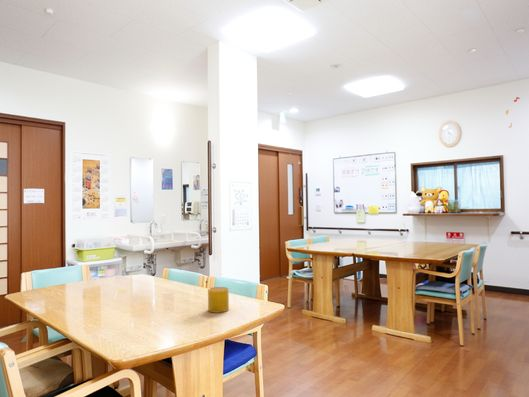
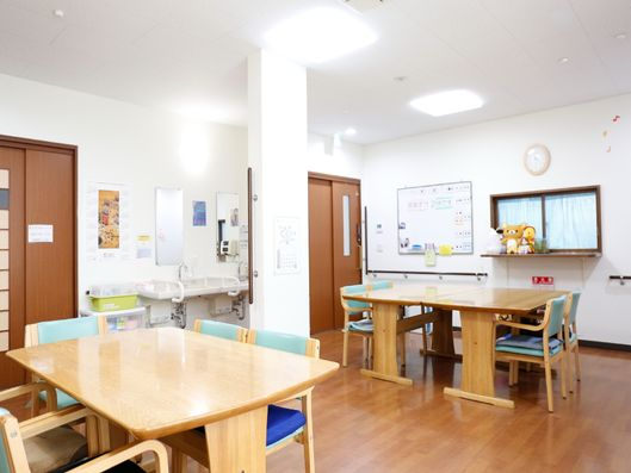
- cup (218, 299)
